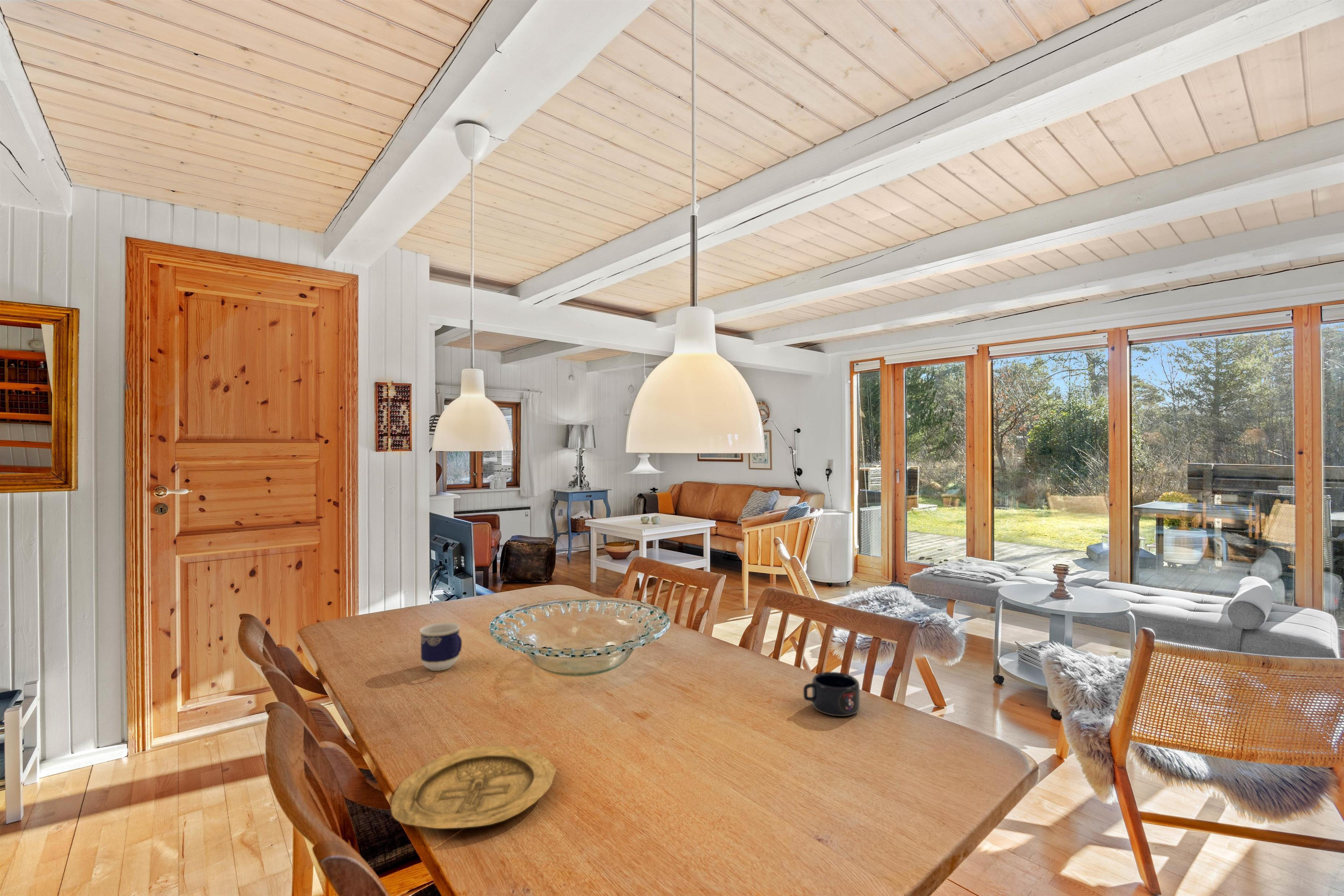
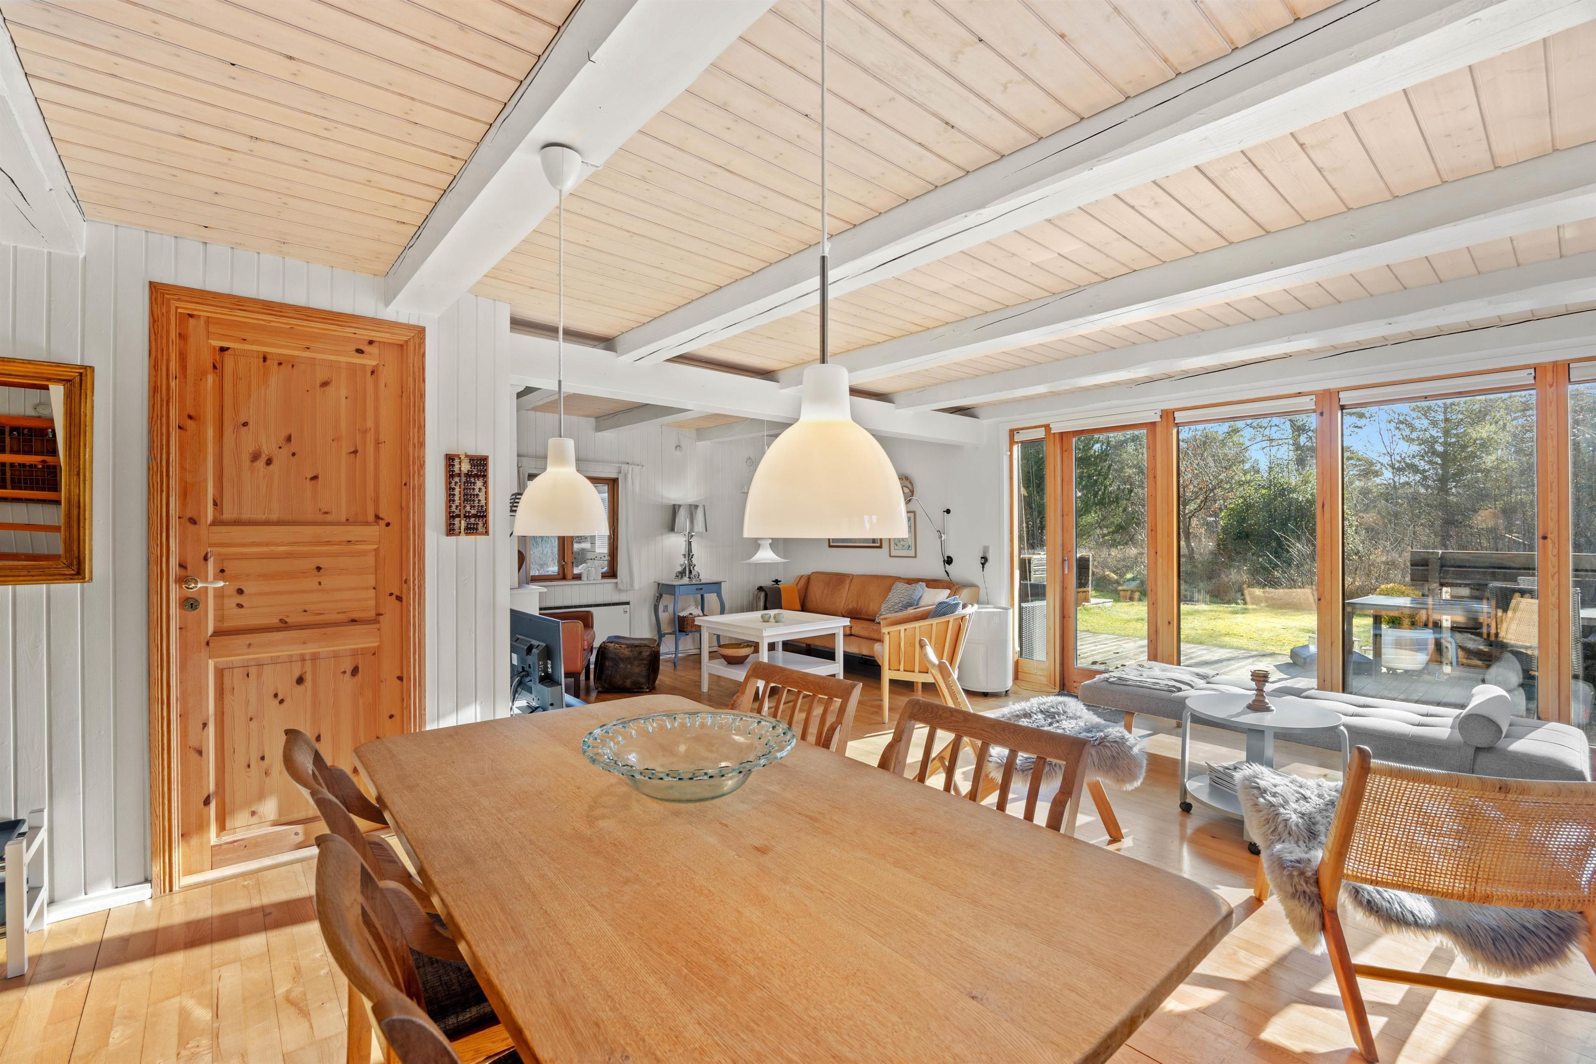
- plate (476, 785)
- mug (831, 693)
- cup (444, 648)
